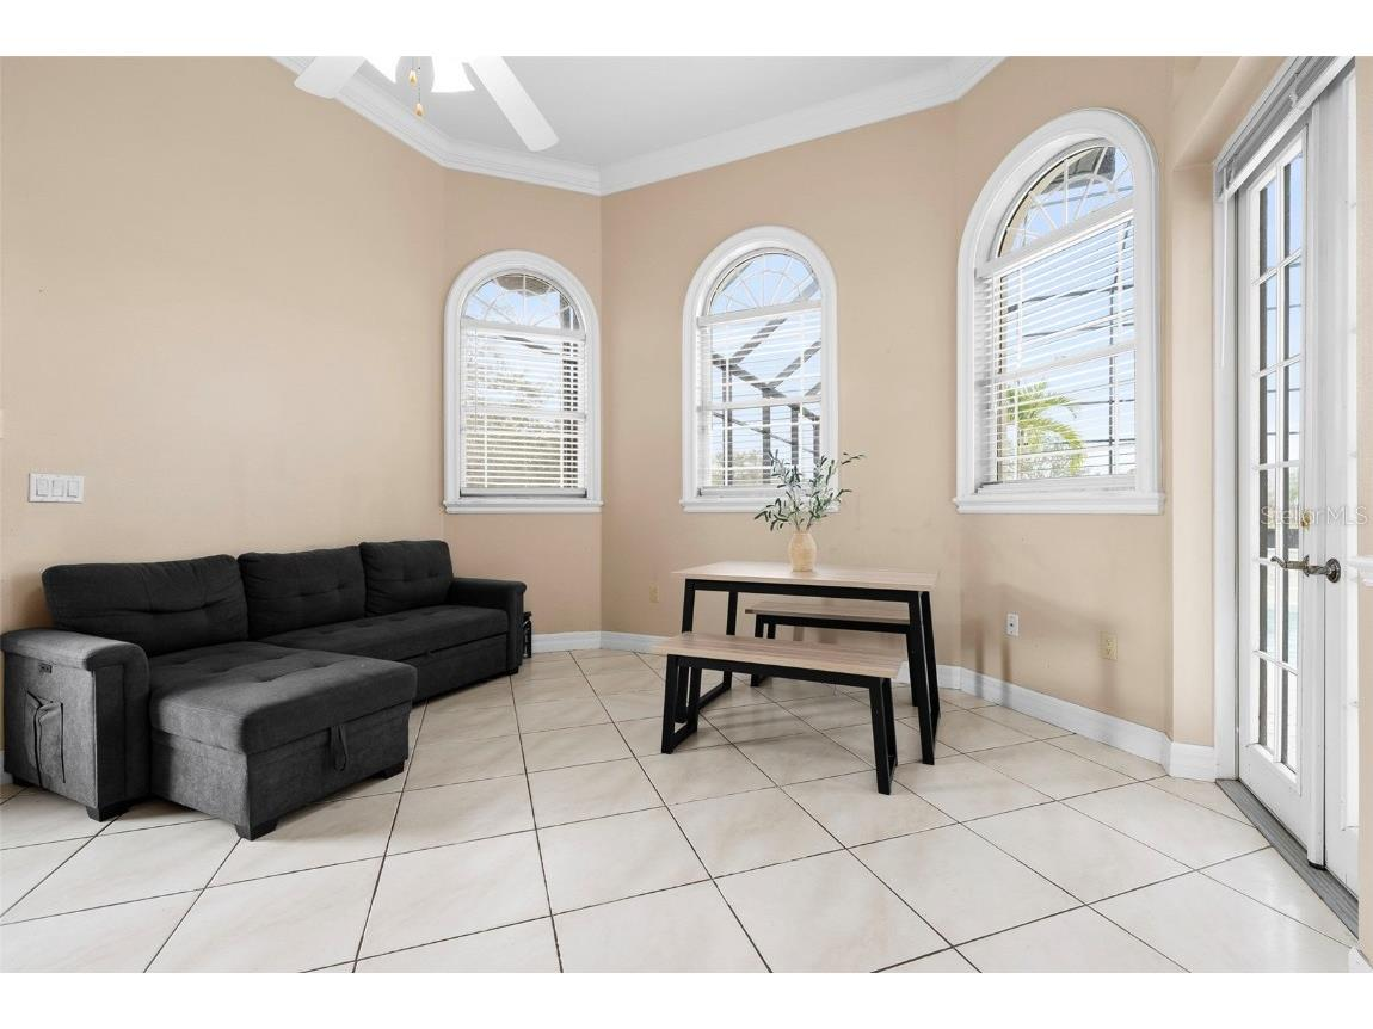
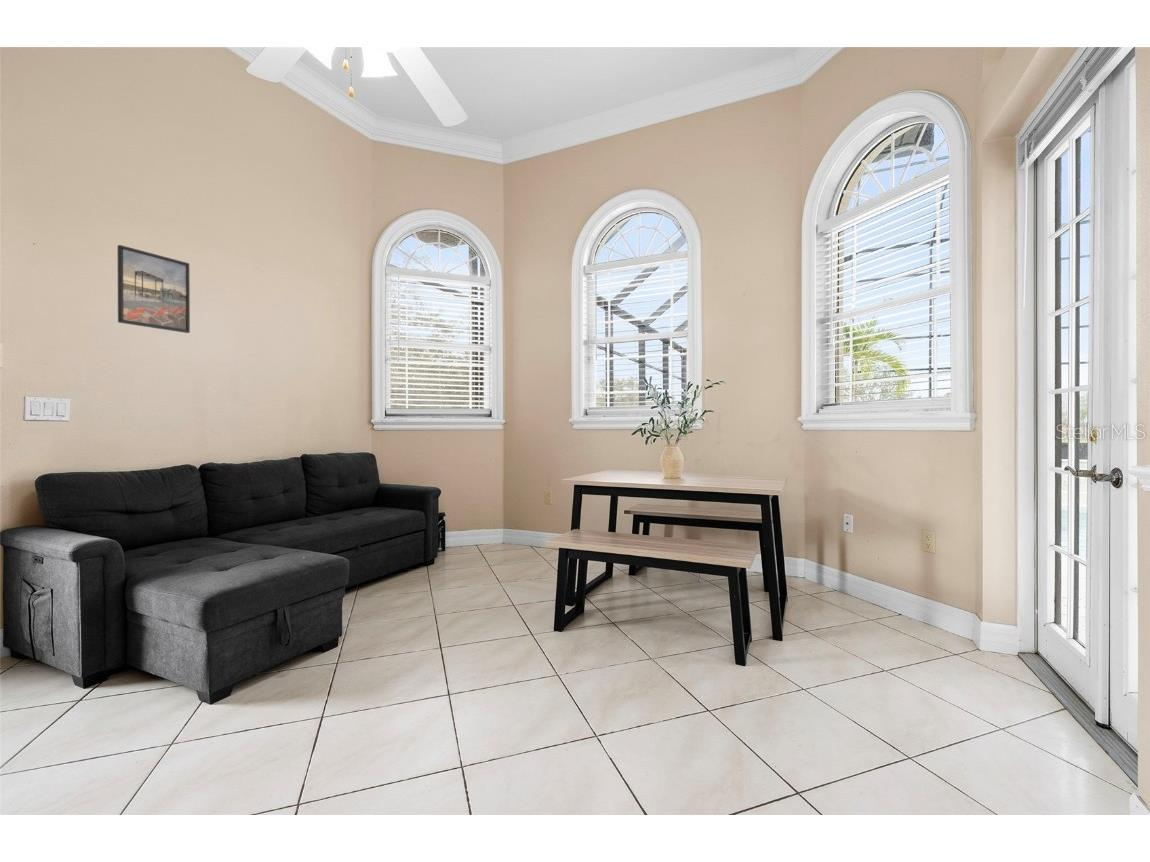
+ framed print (155, 291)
